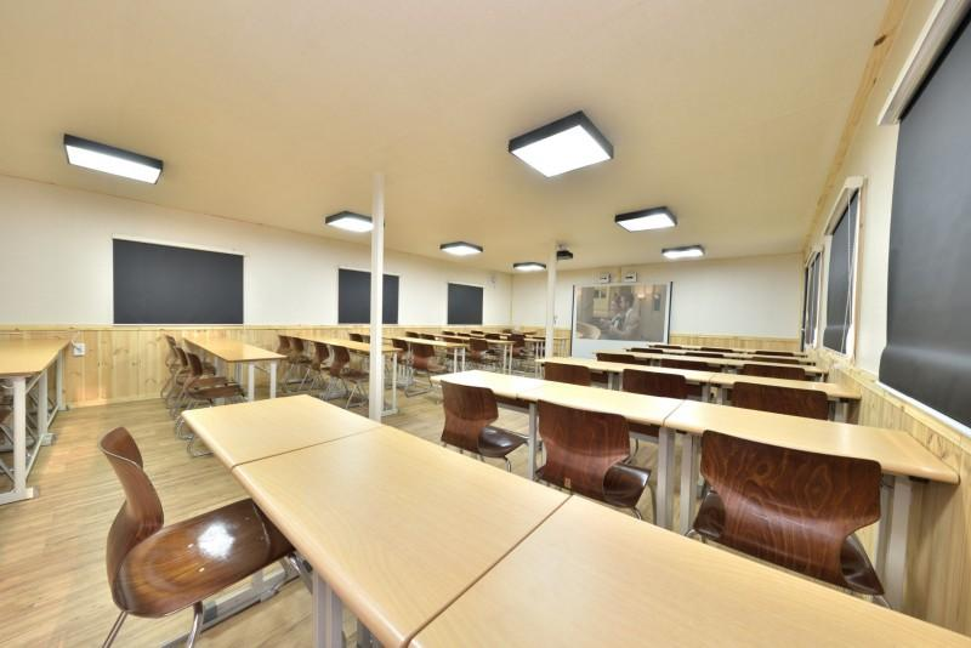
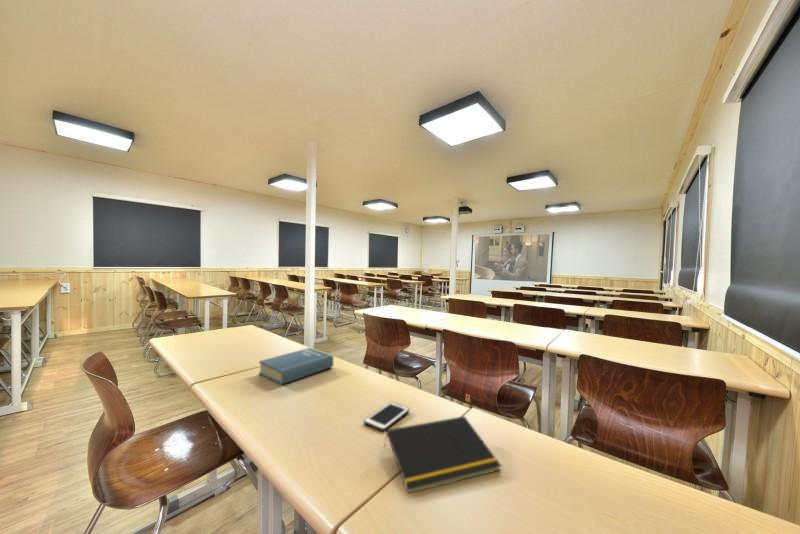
+ book (297, 364)
+ cell phone (387, 415)
+ notepad (440, 448)
